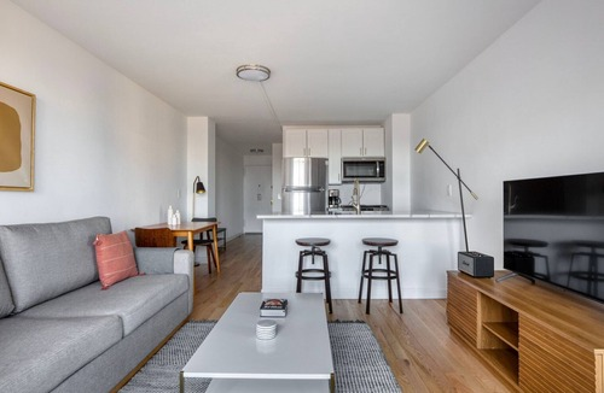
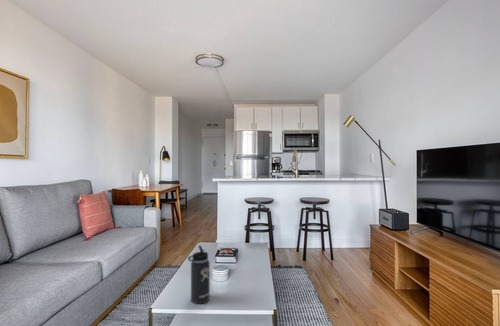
+ thermos bottle (198, 272)
